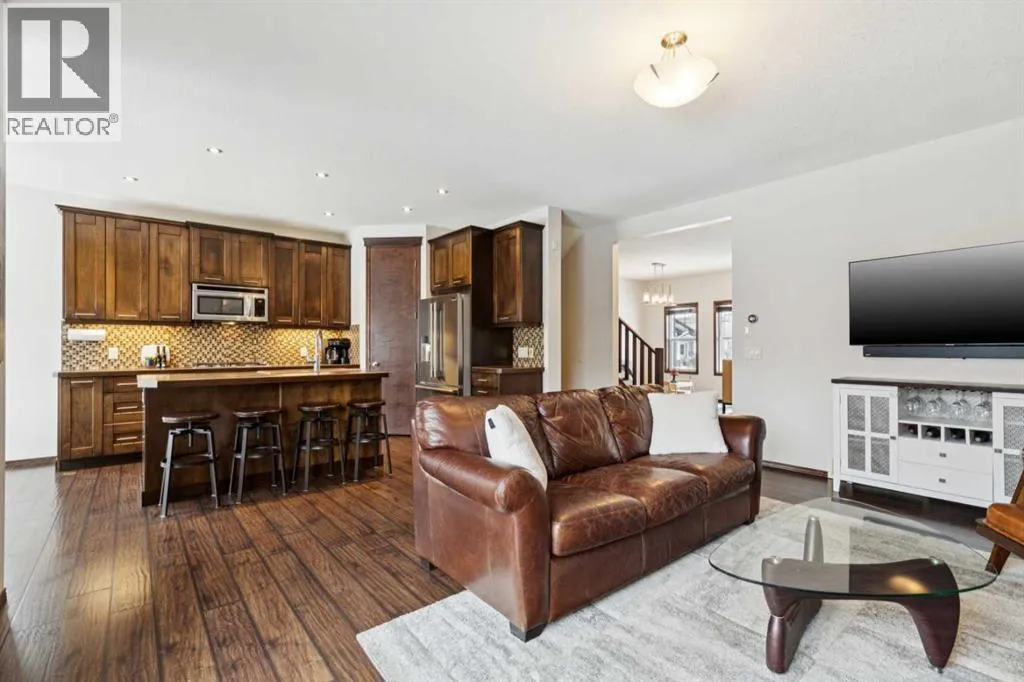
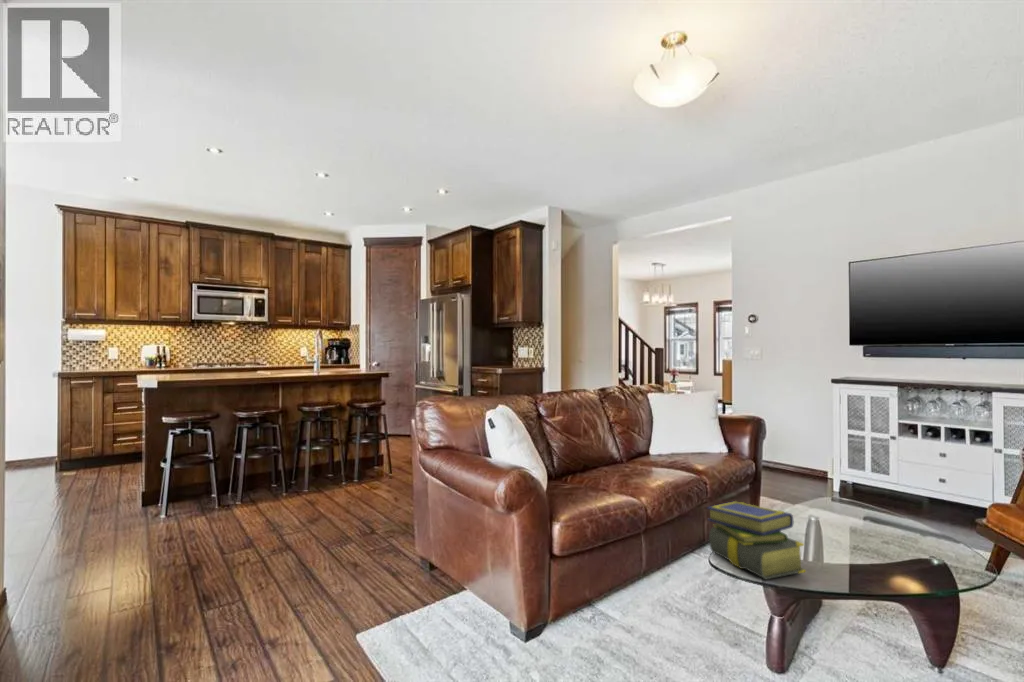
+ stack of books (750, 534)
